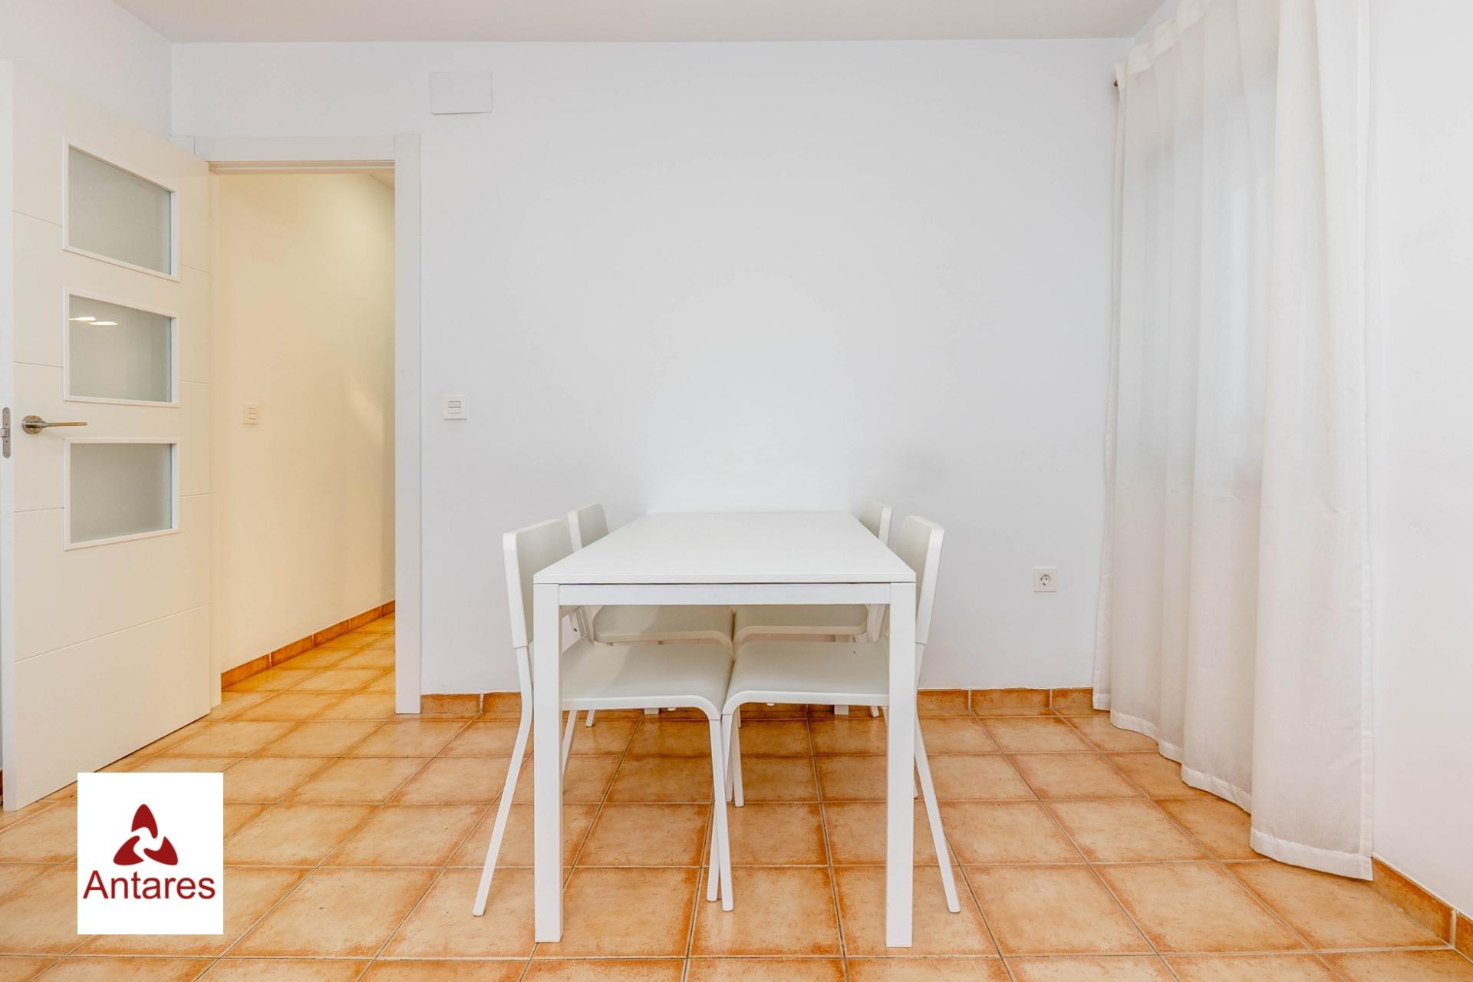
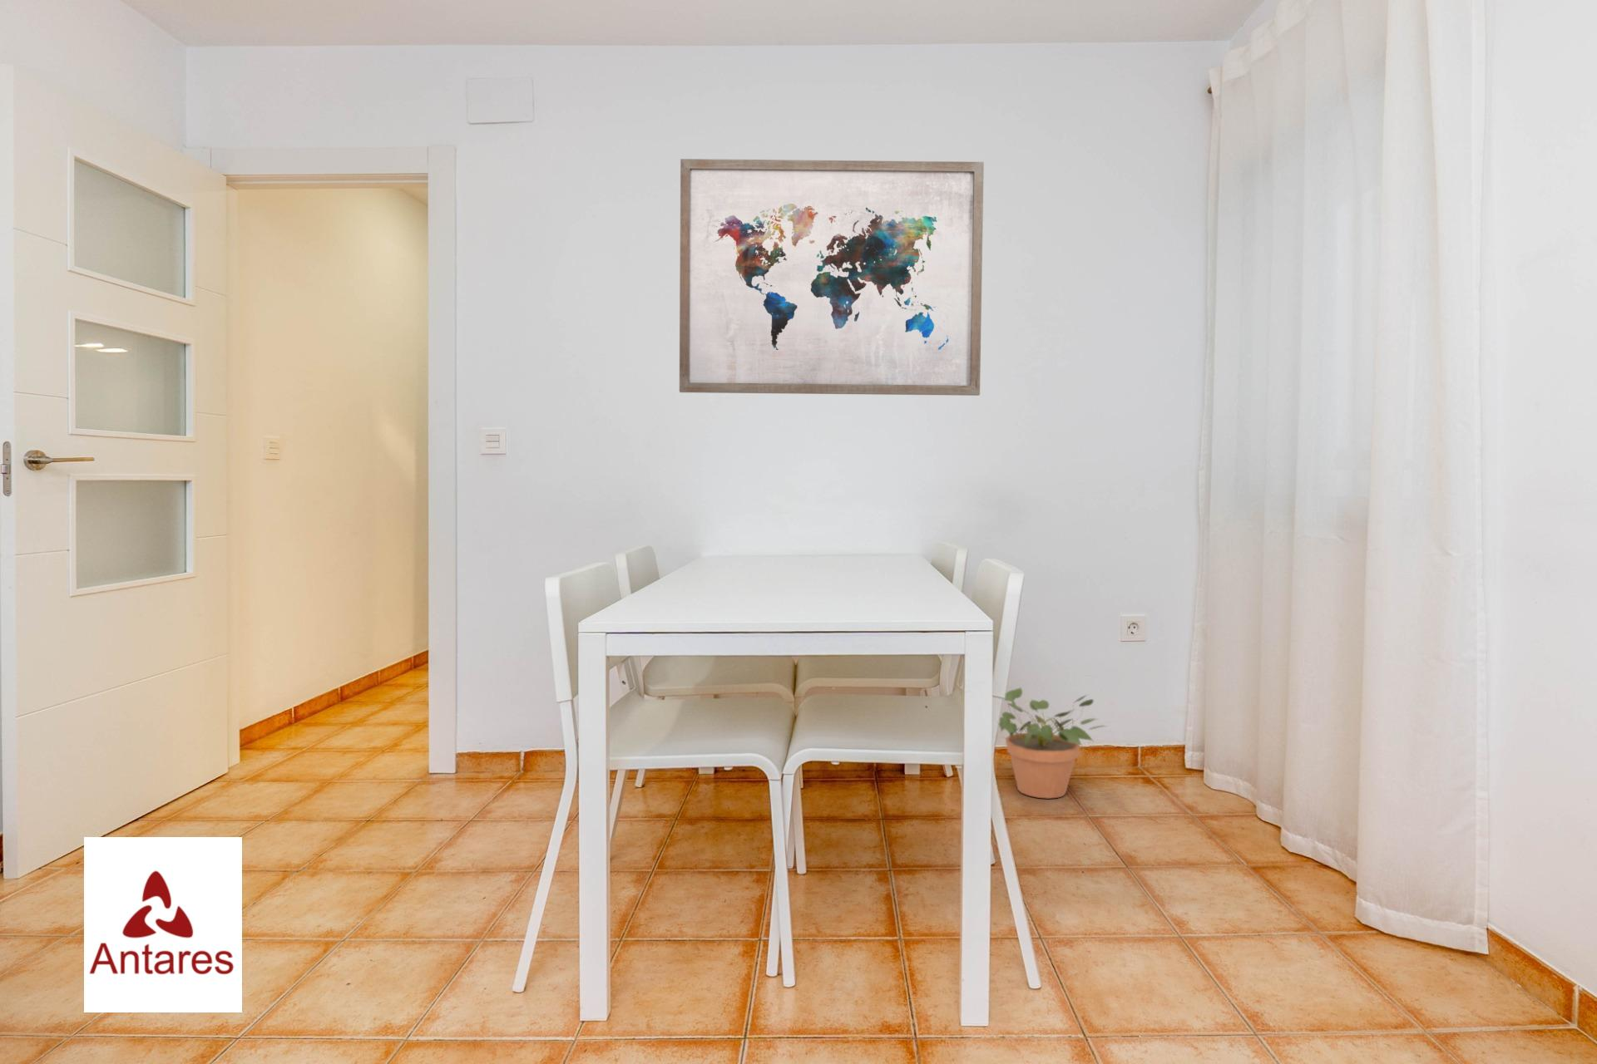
+ potted plant (1049, 741)
+ wall art (831, 278)
